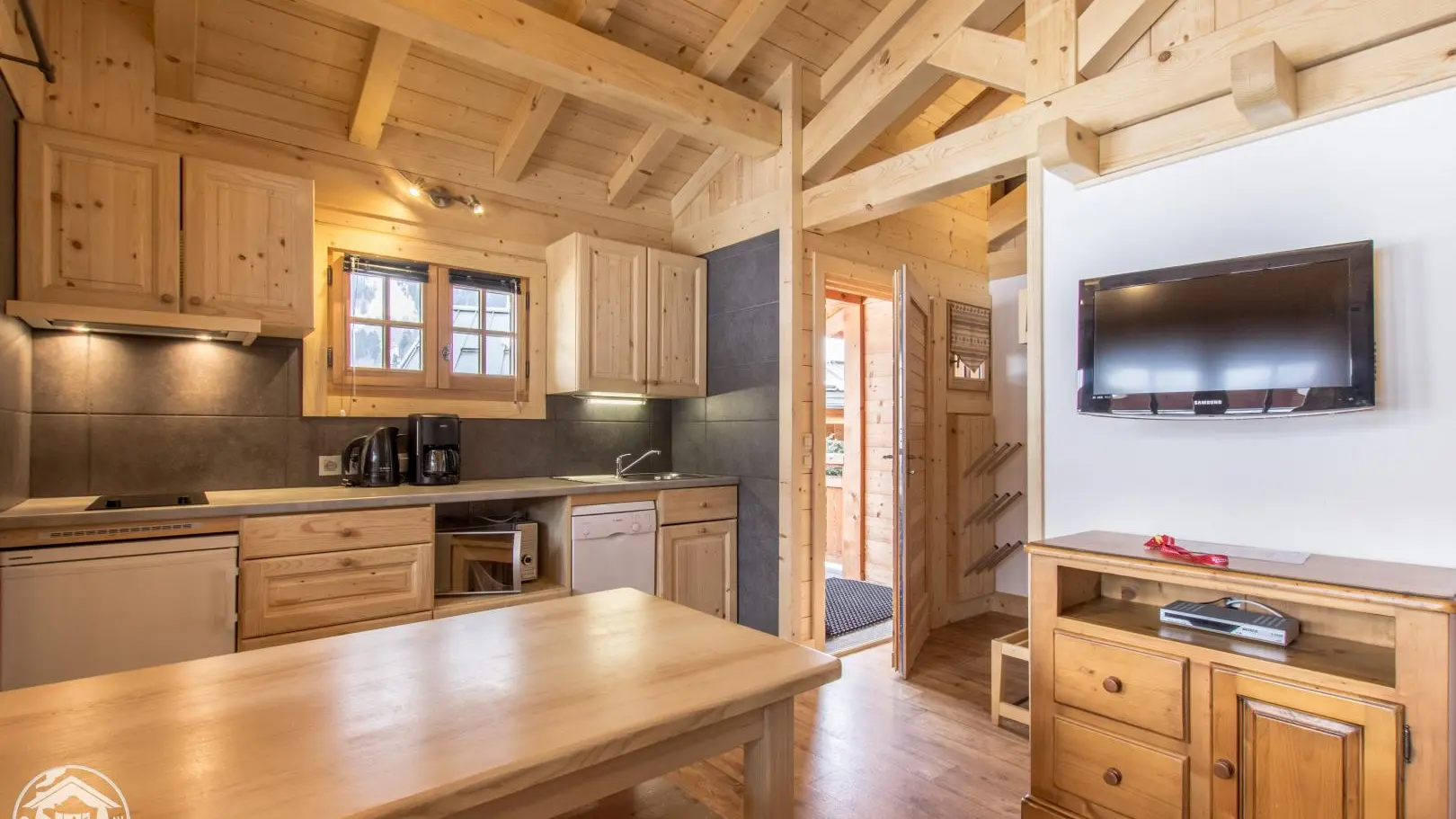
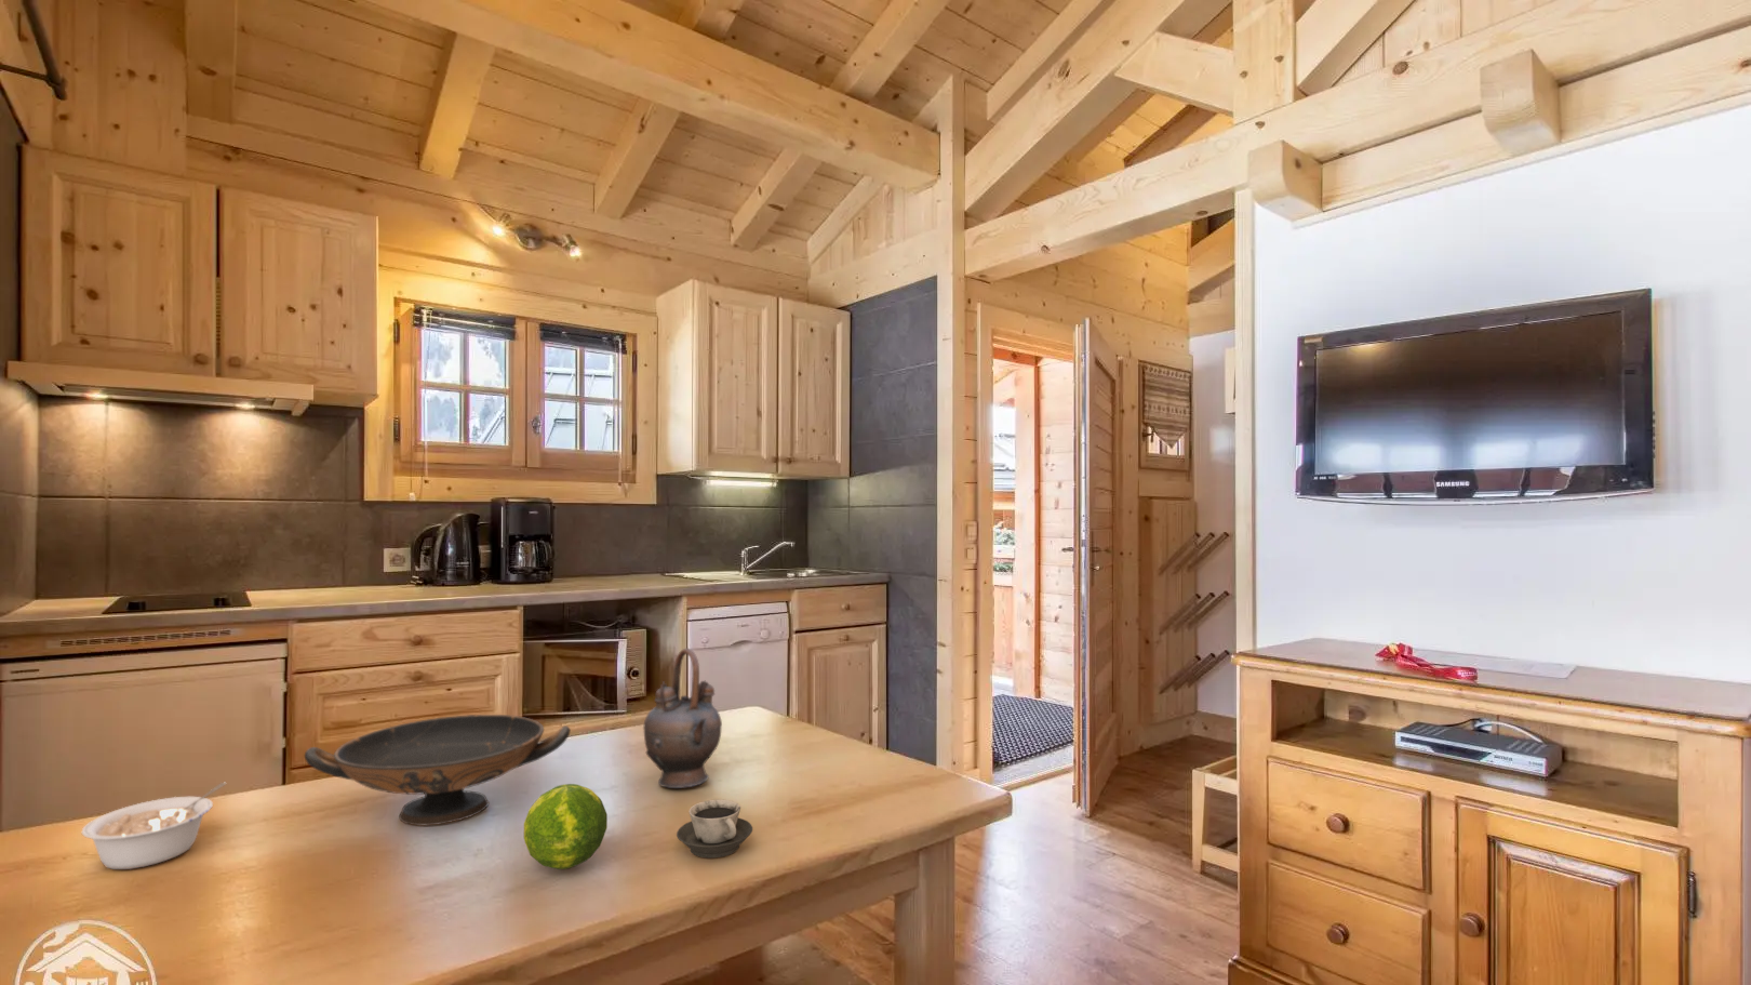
+ legume (152, 829)
+ cup (714, 829)
+ teapot (685, 717)
+ decorative bowl (443, 773)
+ fruit (565, 825)
